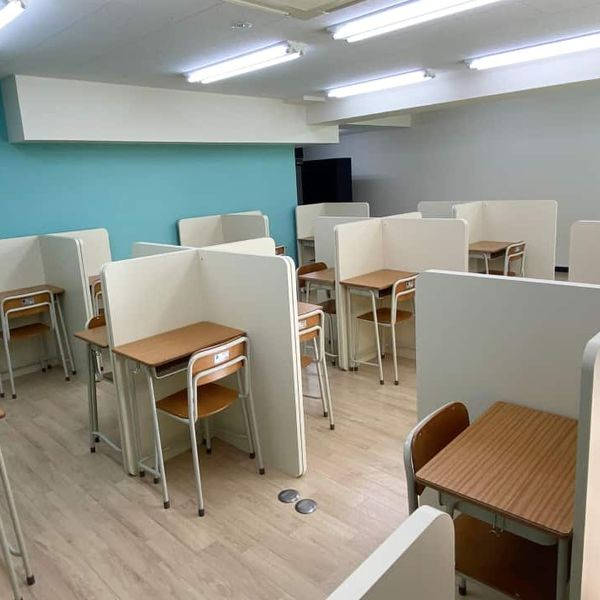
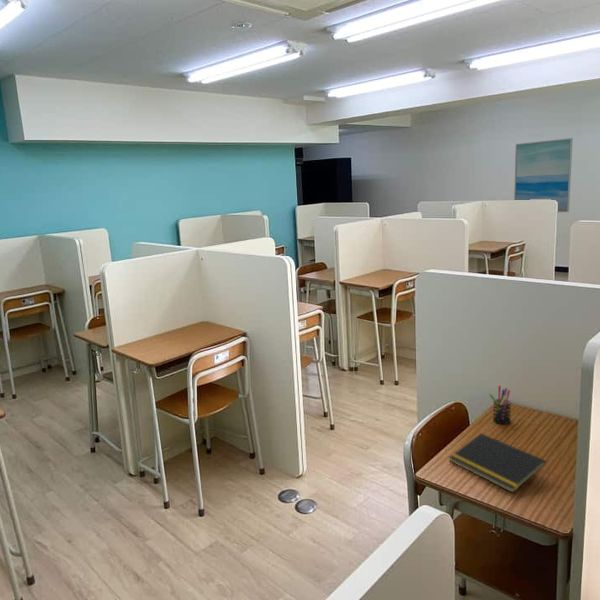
+ wall art (541, 177)
+ notepad (495, 460)
+ pen holder (499, 404)
